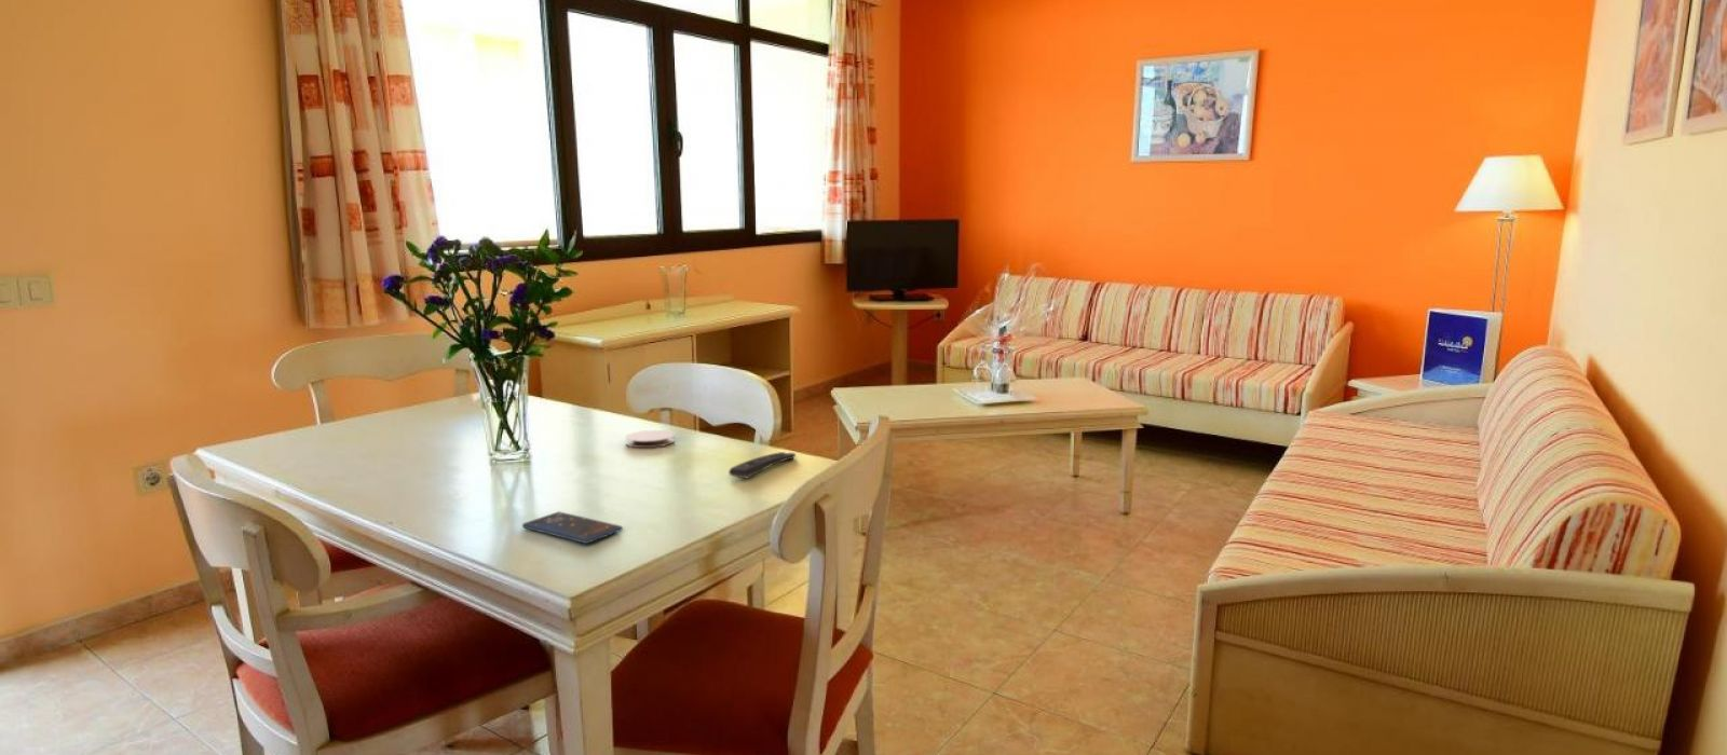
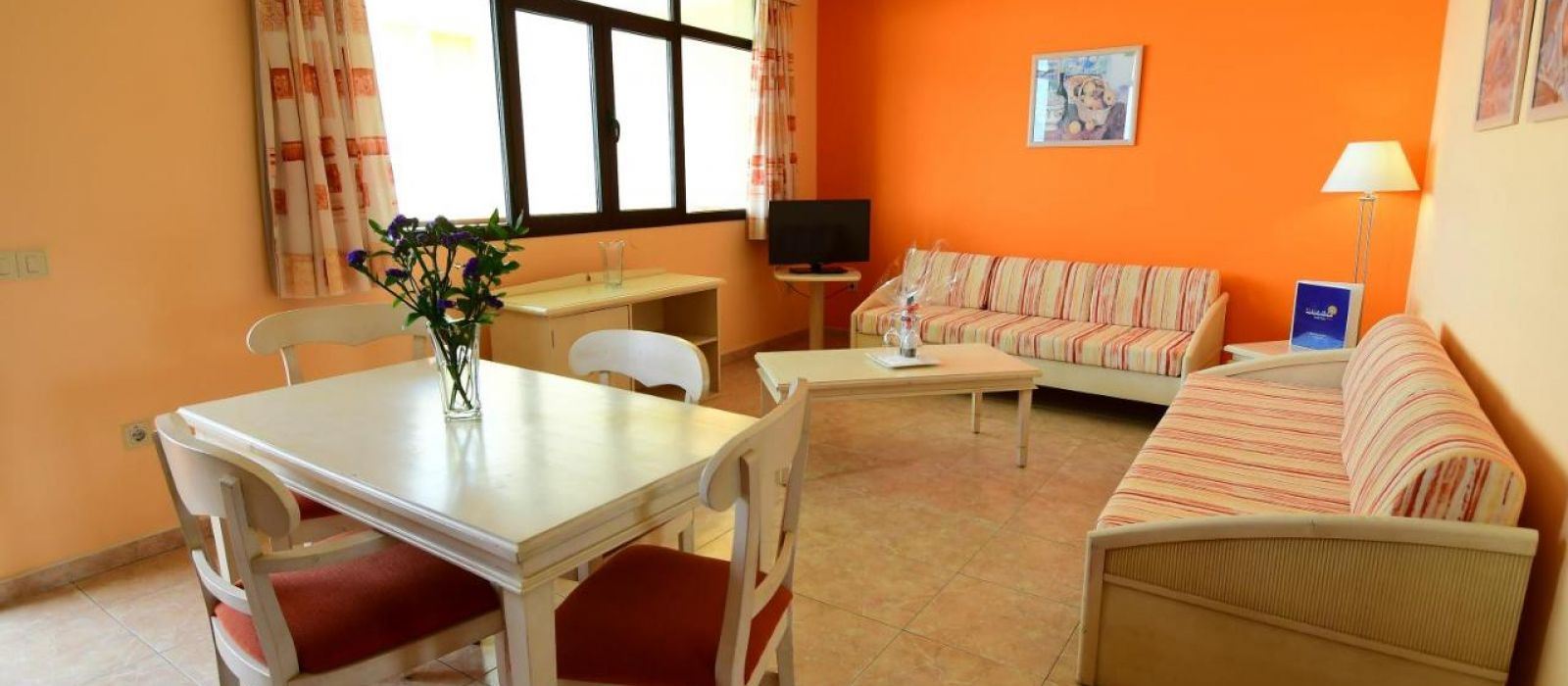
- coaster (650, 438)
- remote control (765, 461)
- smartphone (572, 526)
